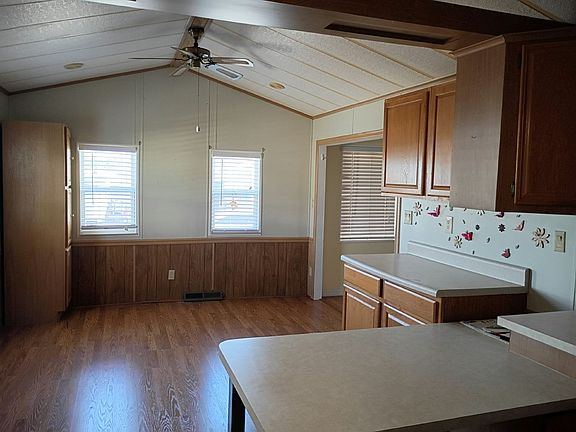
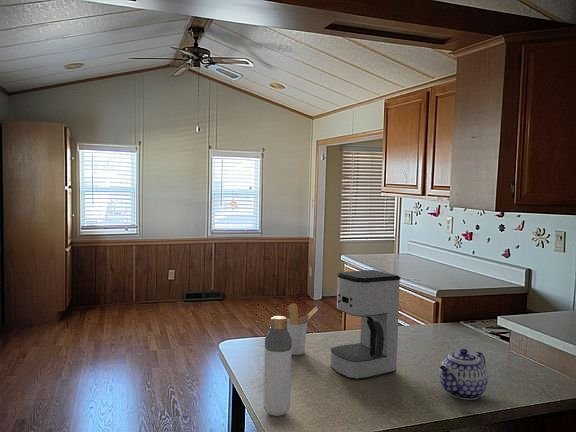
+ utensil holder (301, 328)
+ coffee maker (365, 322)
+ bottle (277, 365)
+ teapot (463, 371)
